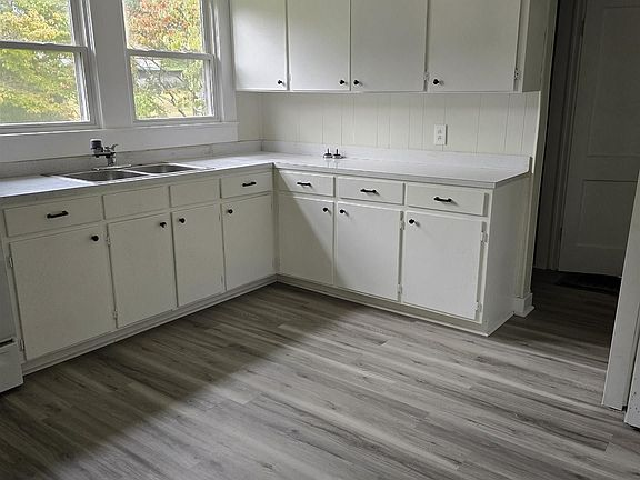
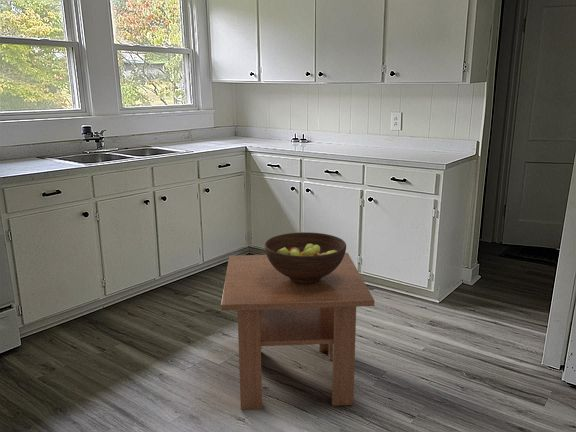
+ fruit bowl (305, 260)
+ coffee table (293, 327)
